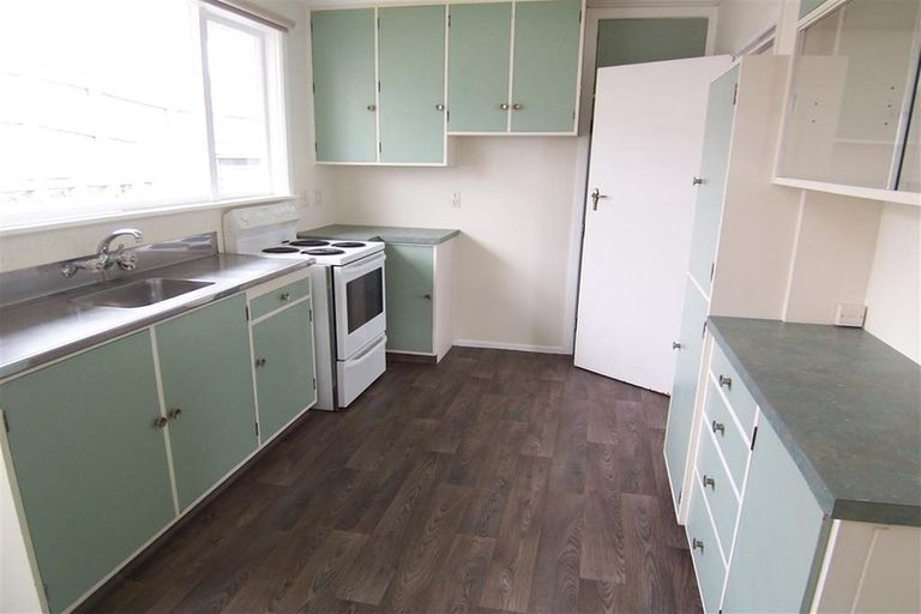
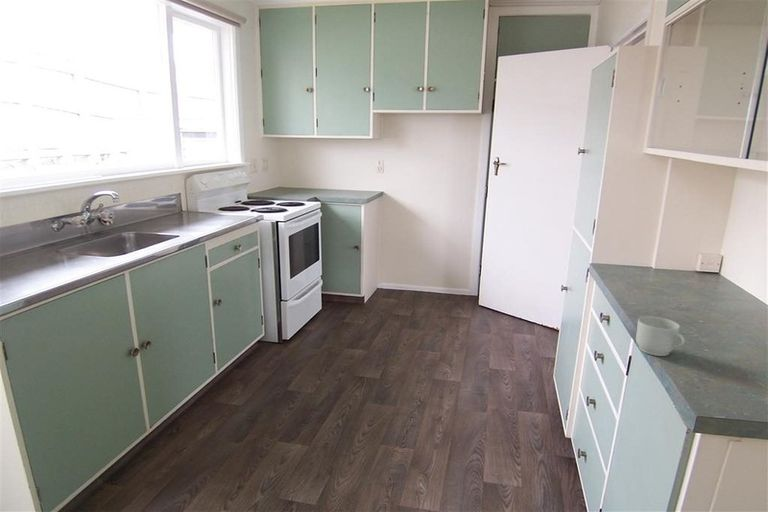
+ mug (660, 338)
